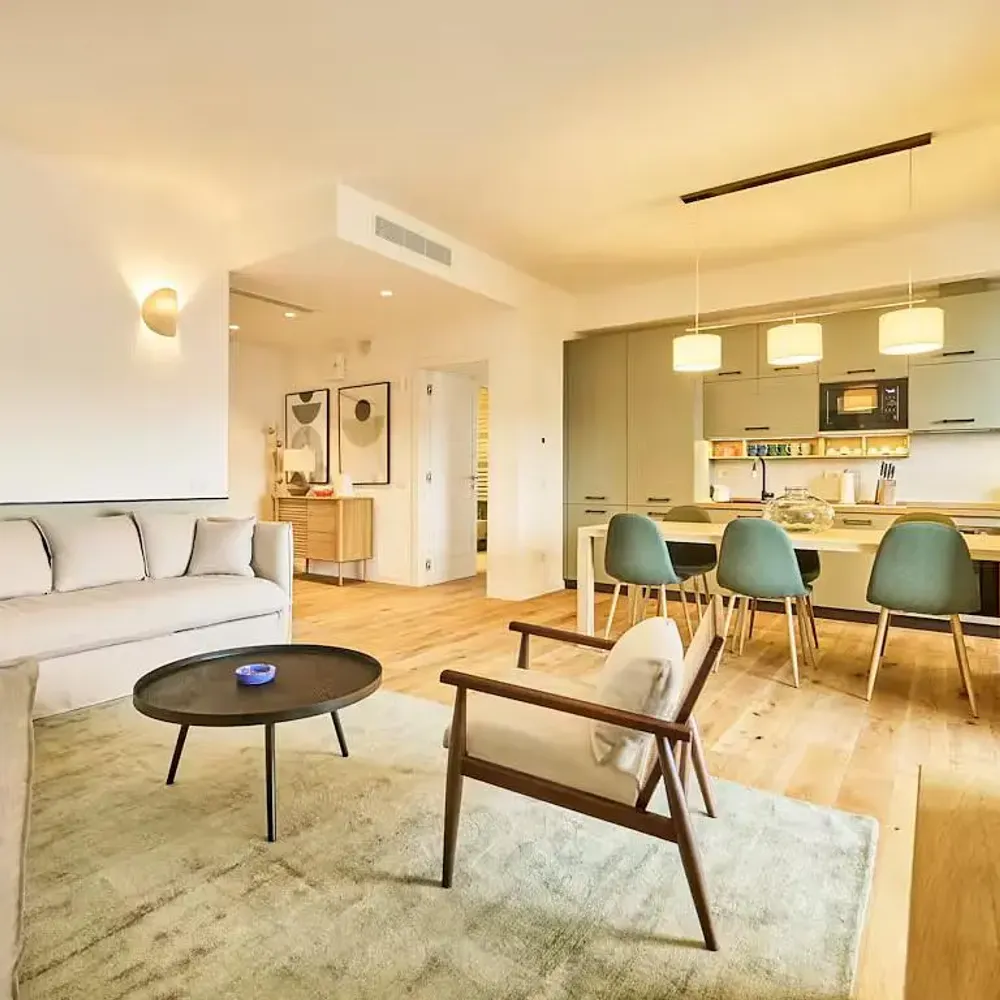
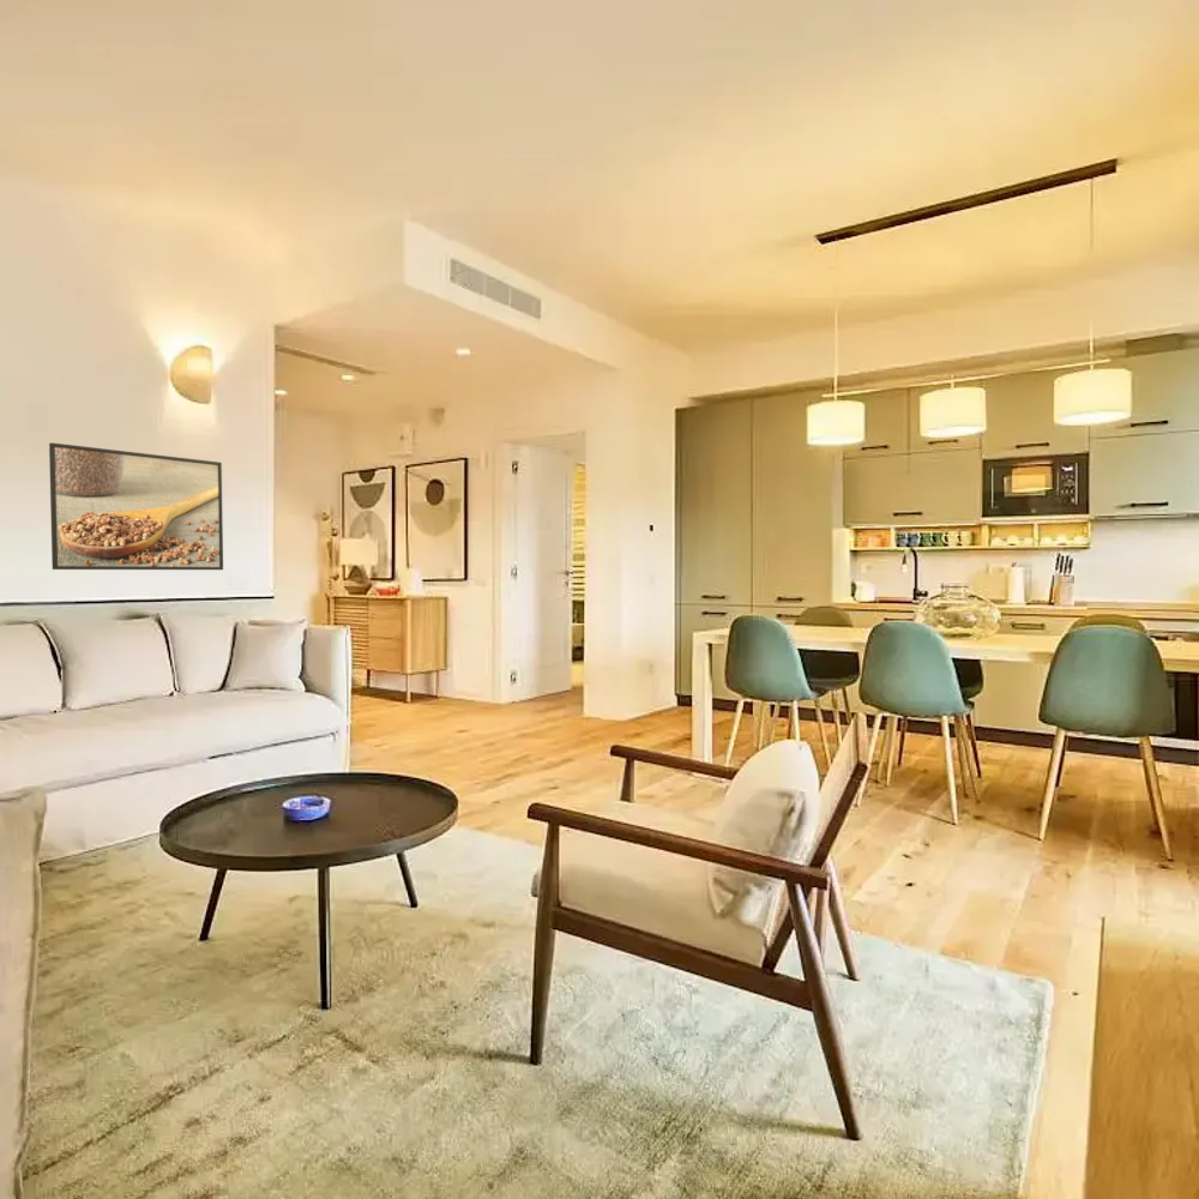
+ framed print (143, 511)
